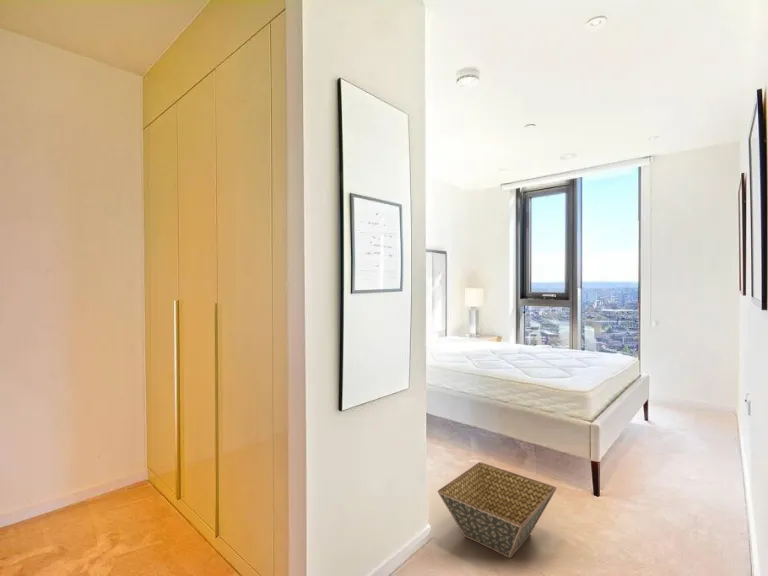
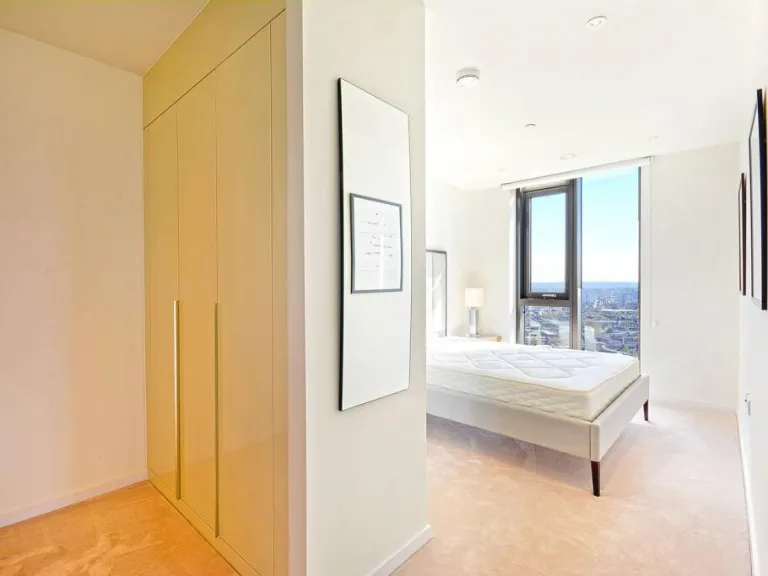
- basket (497, 511)
